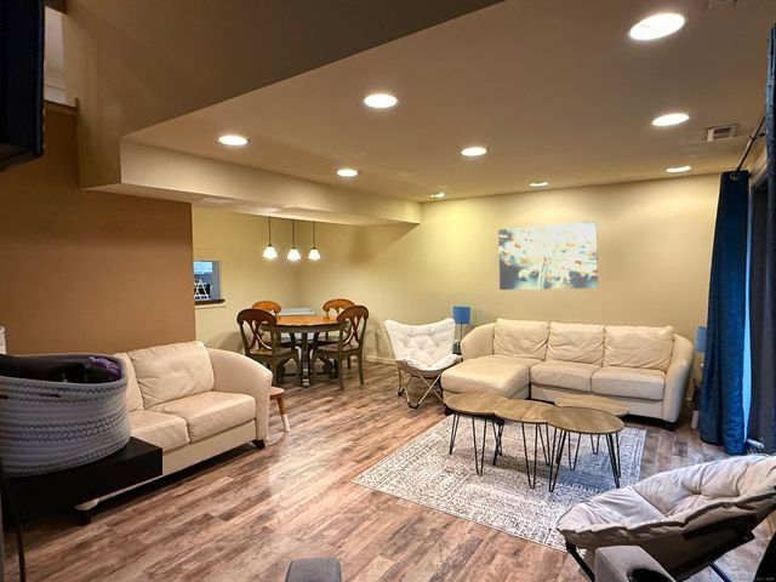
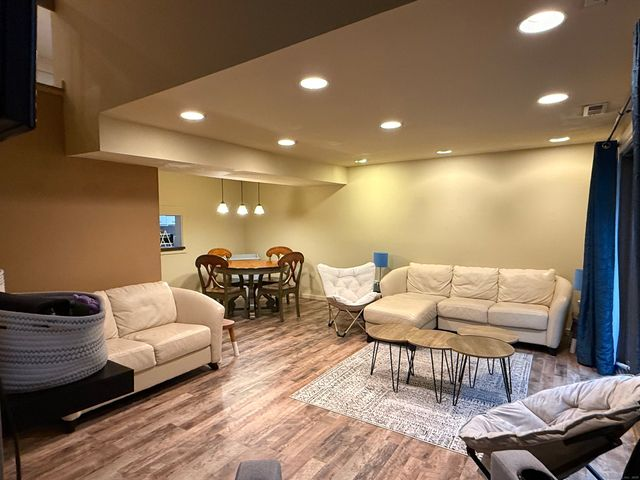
- wall art (544, 257)
